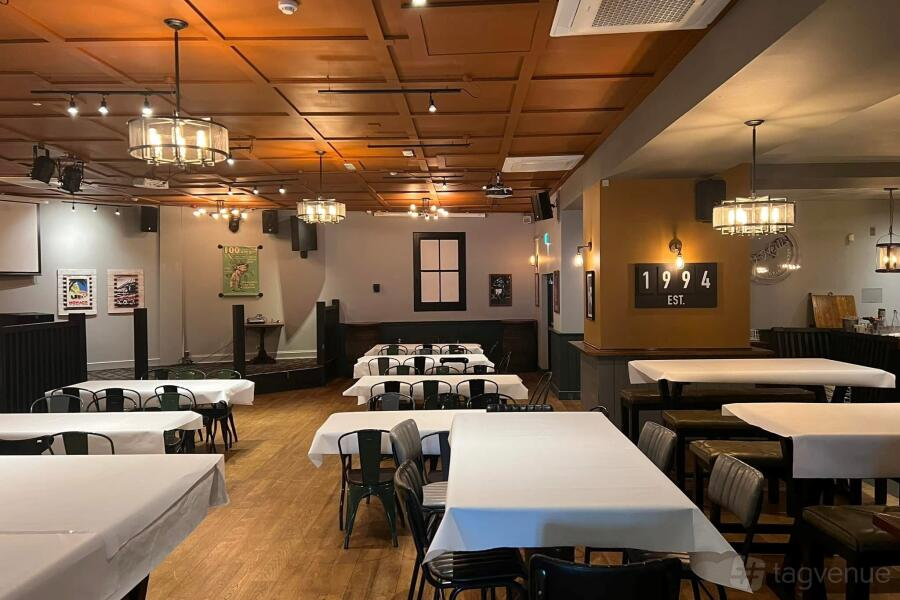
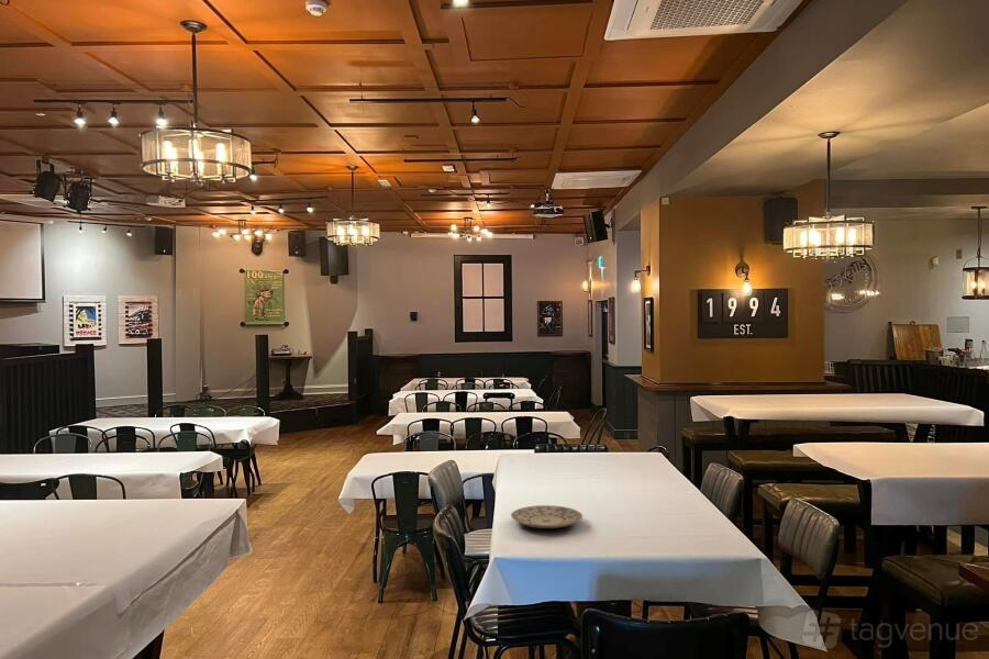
+ plate (546, 518)
